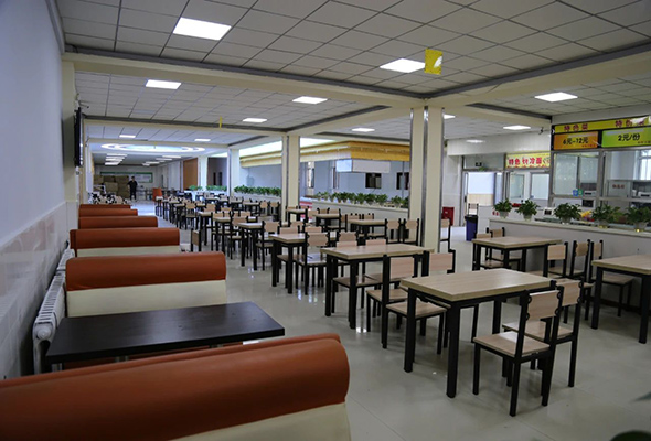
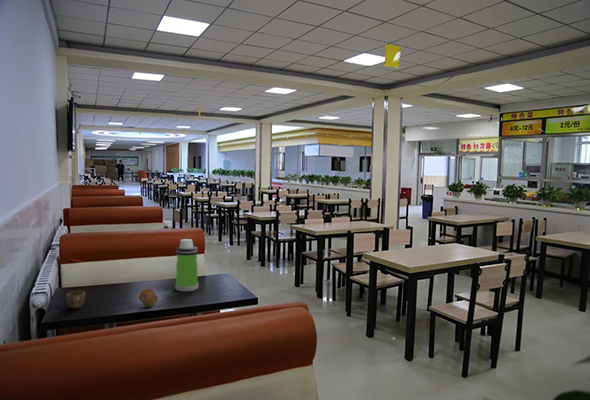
+ cup (75, 301)
+ fruit (148, 297)
+ water bottle (186, 264)
